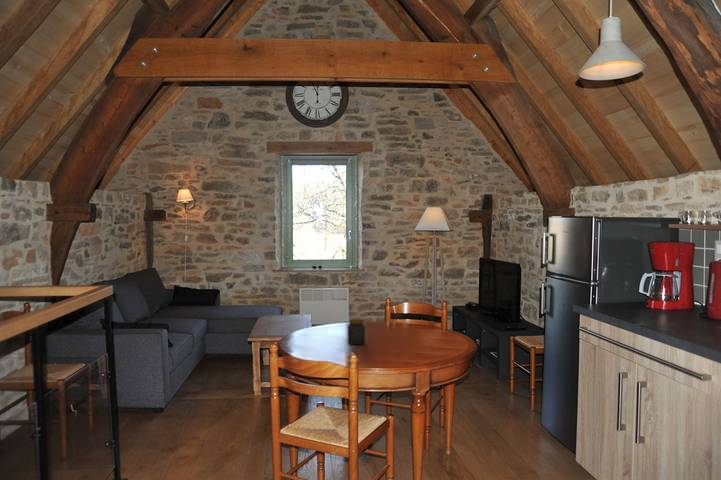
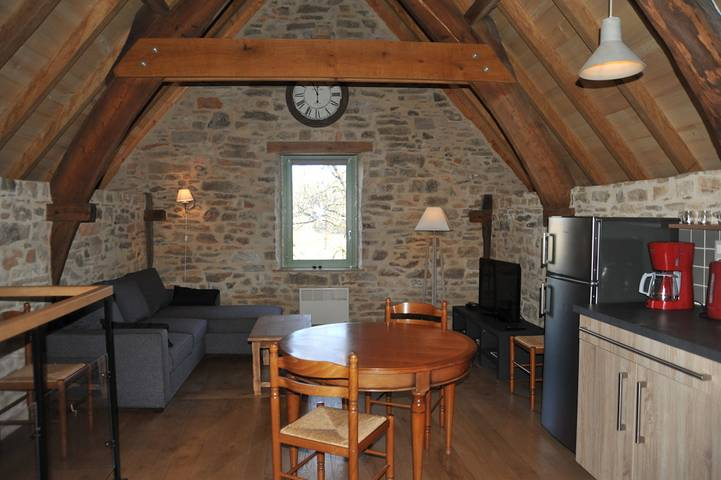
- jar (356, 331)
